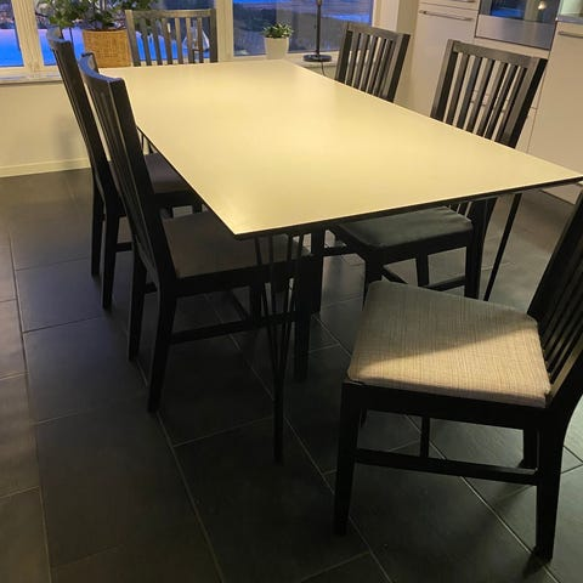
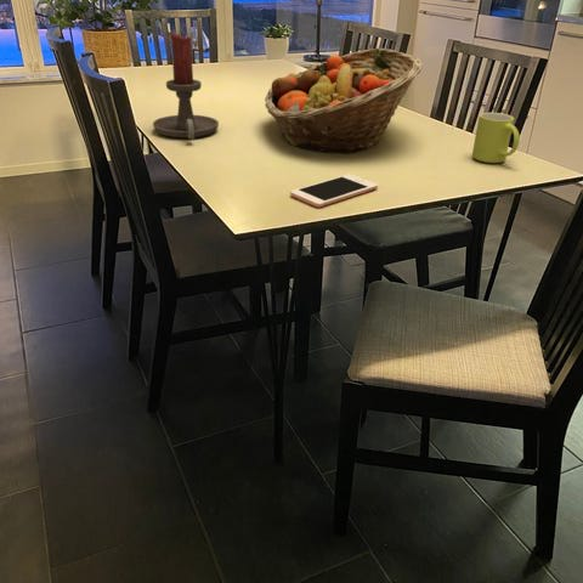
+ cell phone (334, 189)
+ mug (498, 140)
+ fruit basket (339, 95)
+ candle holder (185, 85)
